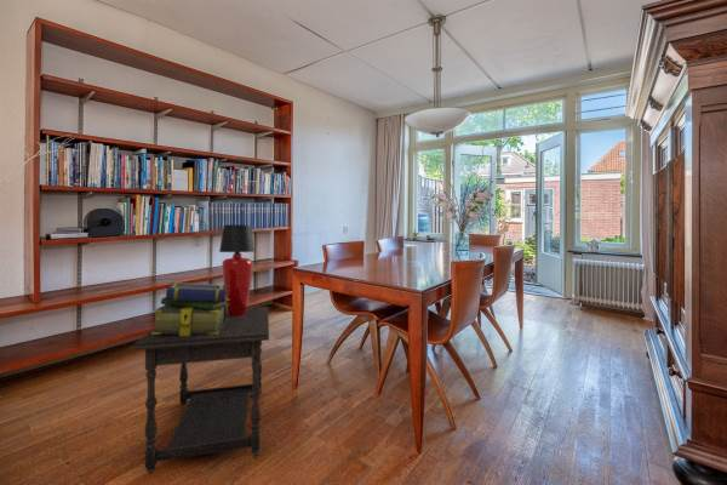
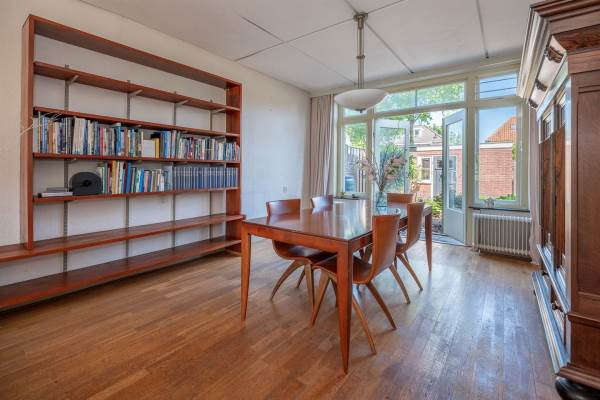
- table lamp (236, 269)
- side table (213, 360)
- stack of books (195, 306)
